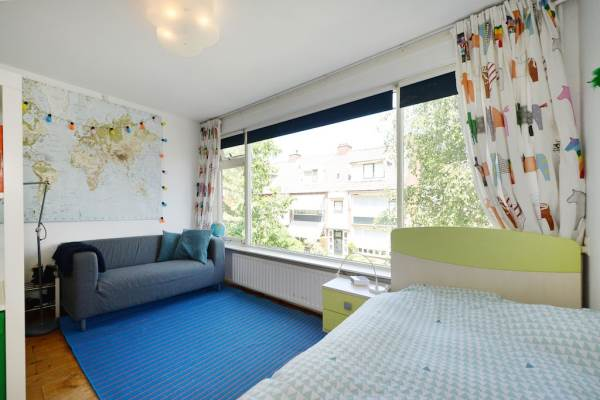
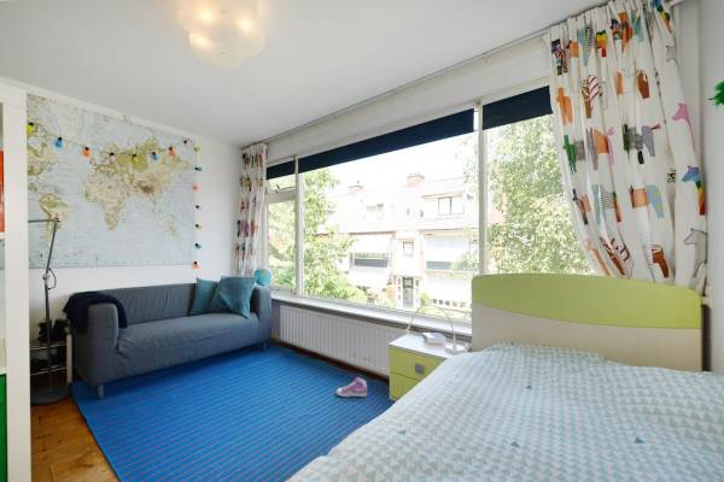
+ sneaker (351, 386)
